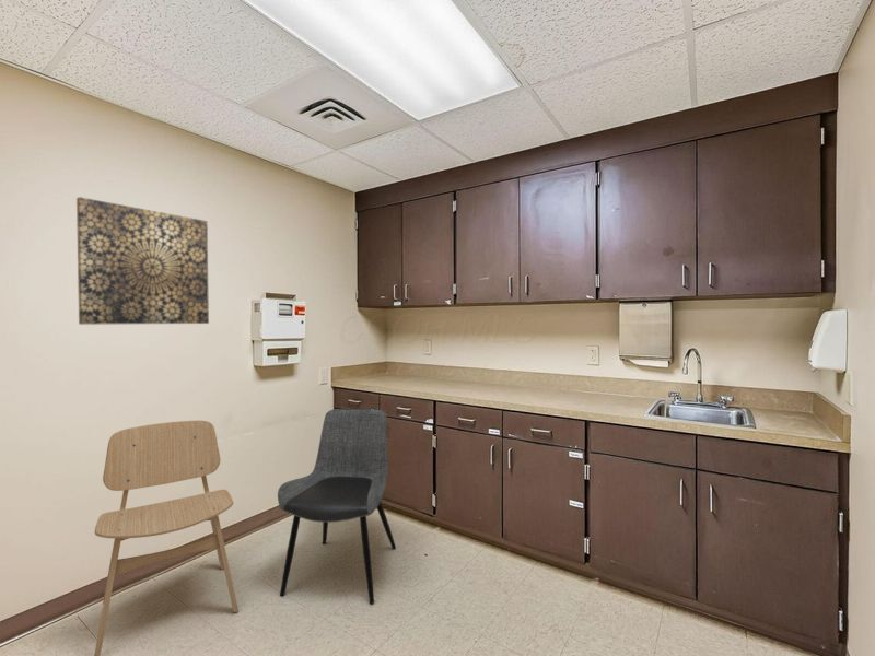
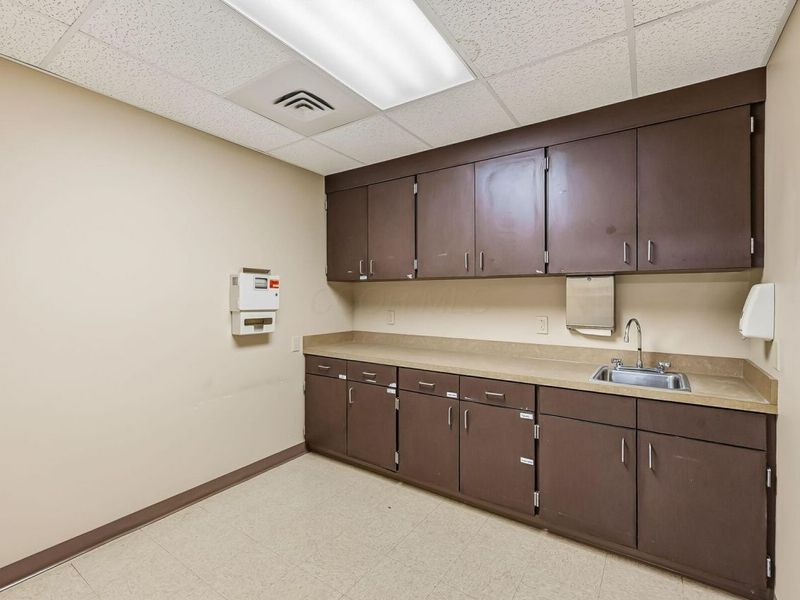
- wall art (149, 267)
- dining chair (167, 519)
- dining chair (342, 494)
